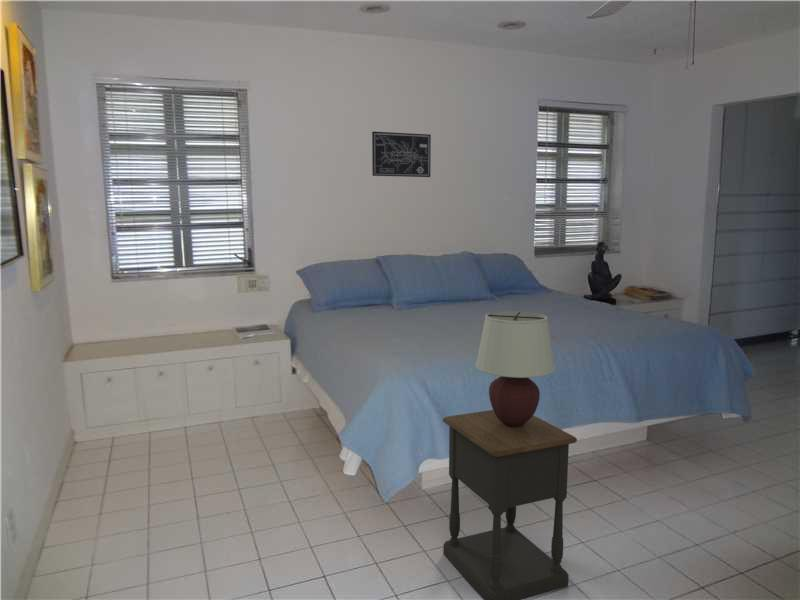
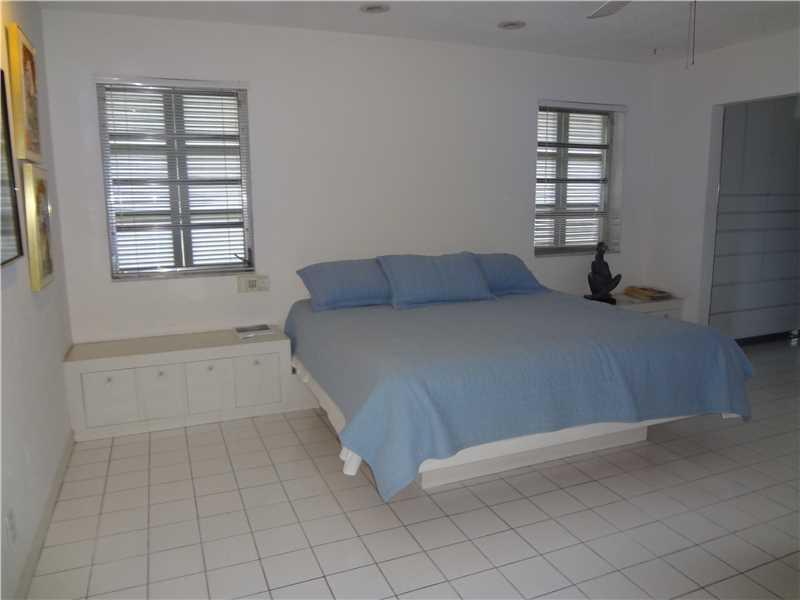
- nightstand (505, 498)
- table lamp (514, 370)
- wall art (401, 154)
